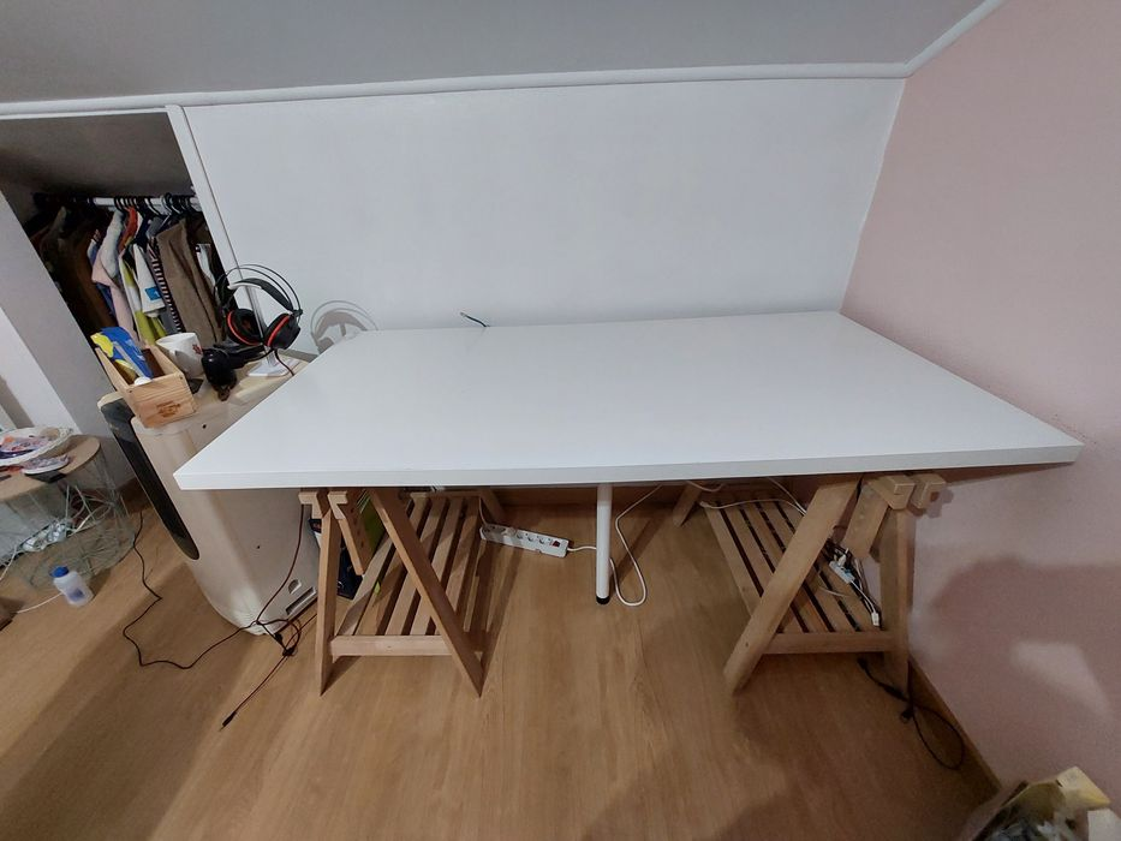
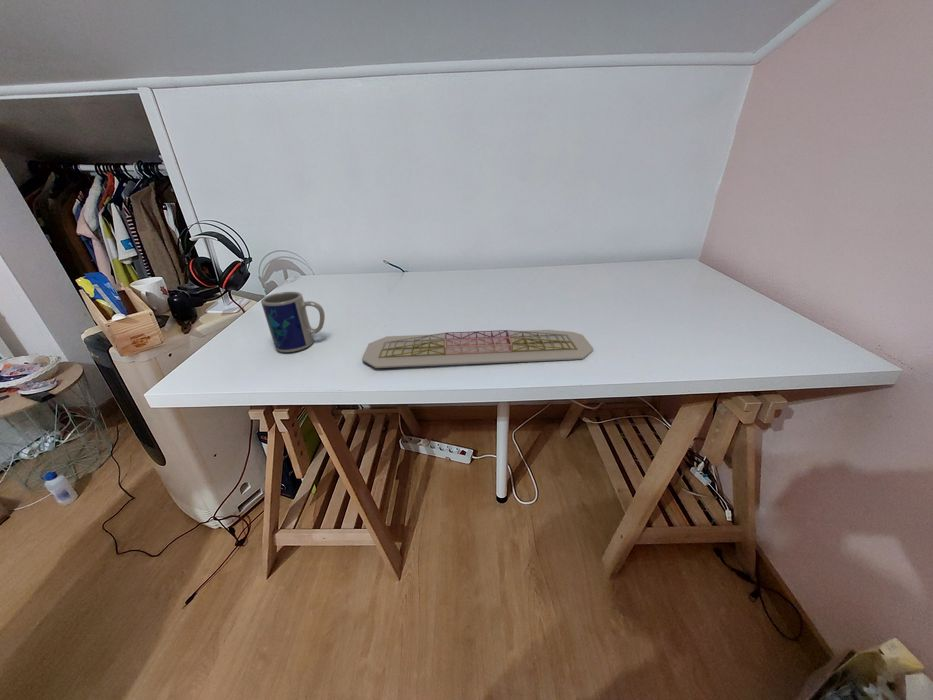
+ mug (297, 321)
+ keyboard (477, 342)
